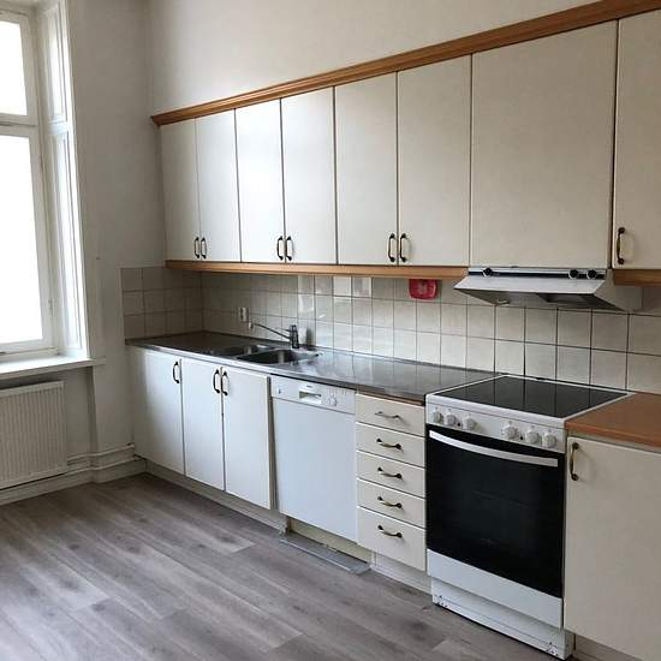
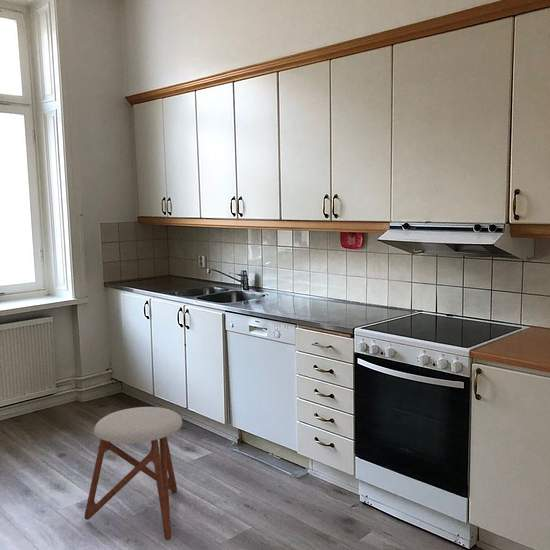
+ stool (146, 464)
